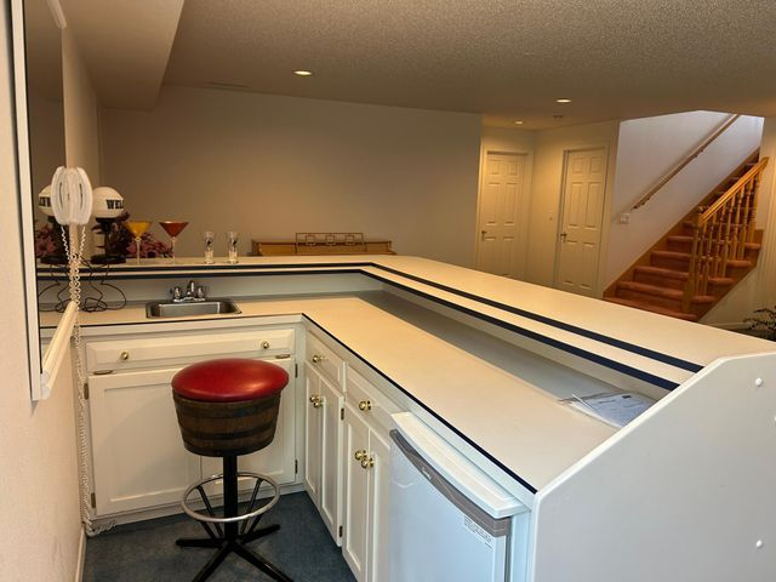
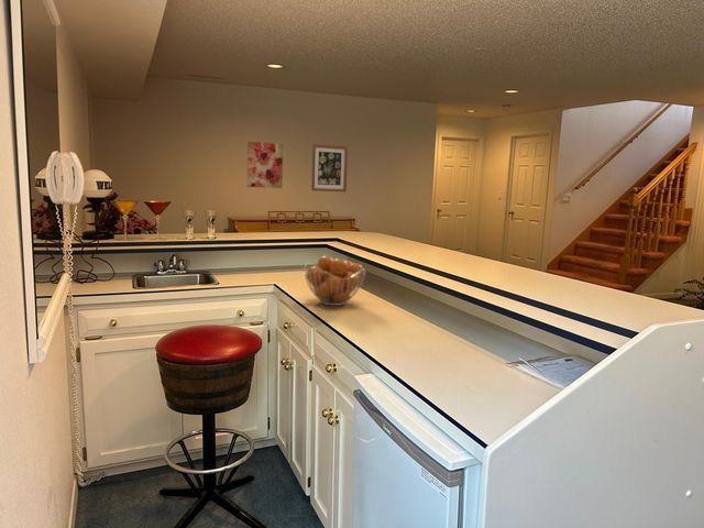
+ fruit basket (334, 279)
+ wall art (329, 168)
+ wall art (265, 165)
